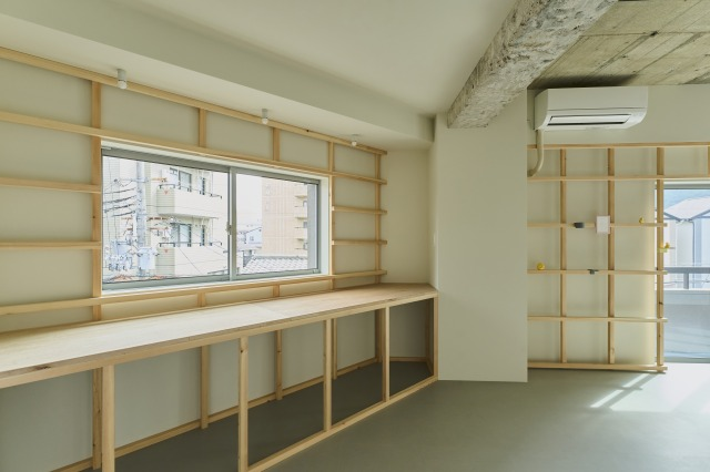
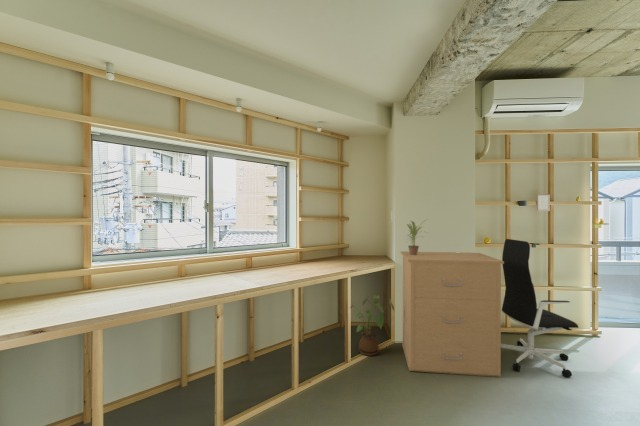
+ office chair (533, 300)
+ potted plant (413, 237)
+ house plant (371, 325)
+ filing cabinet (446, 307)
